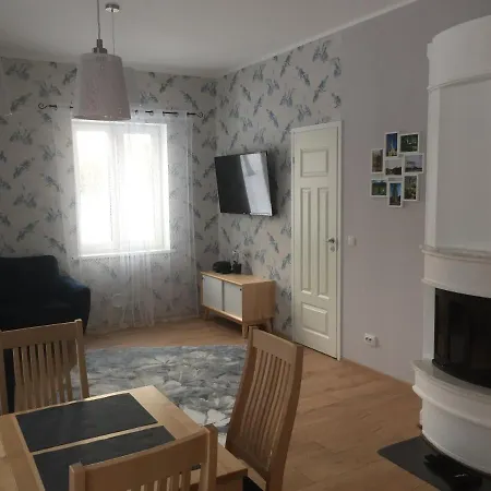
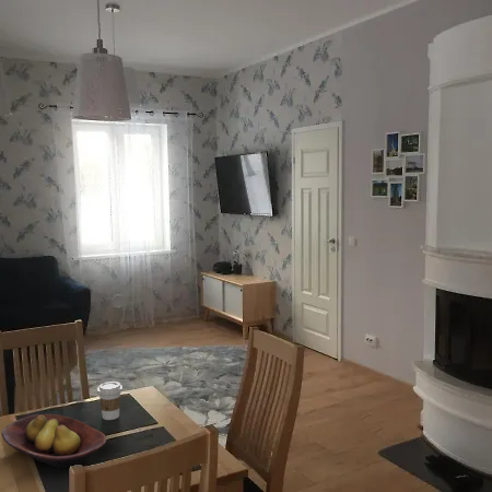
+ fruit bowl (52, 435)
+ coffee cup (109, 400)
